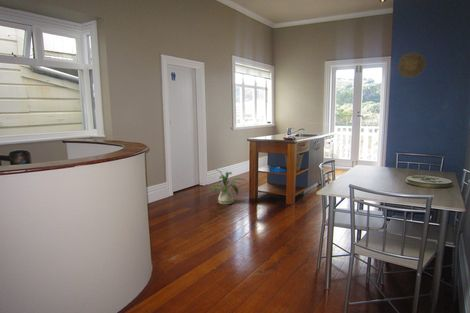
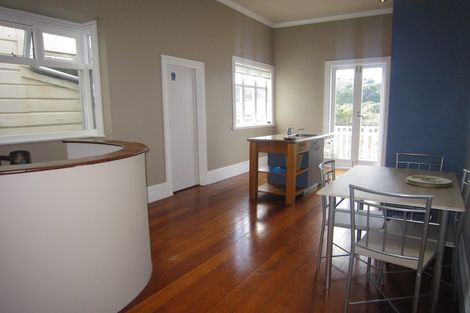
- house plant (228, 186)
- decorative plate (411, 64)
